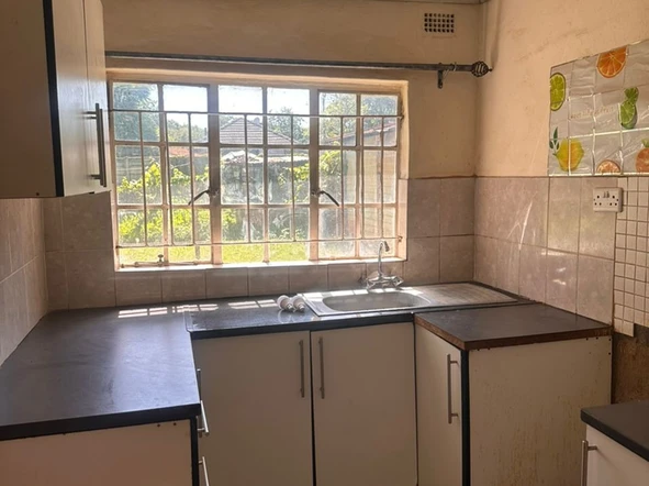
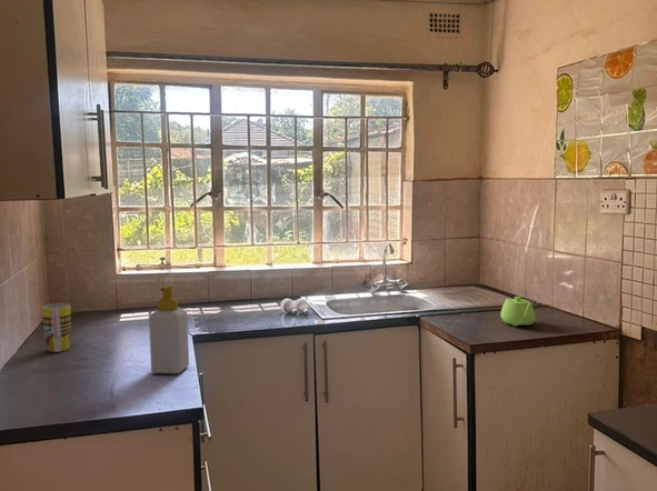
+ soap bottle (168, 328)
+ mug (57, 329)
+ teapot (518, 310)
